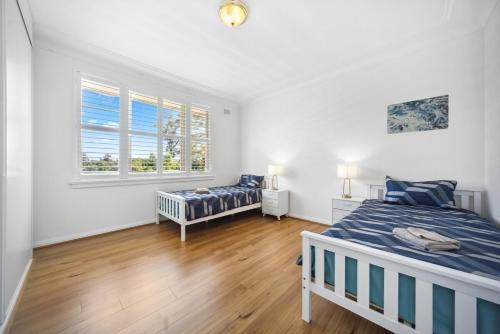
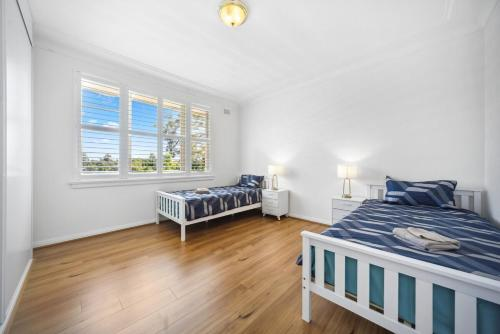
- wall art (415, 116)
